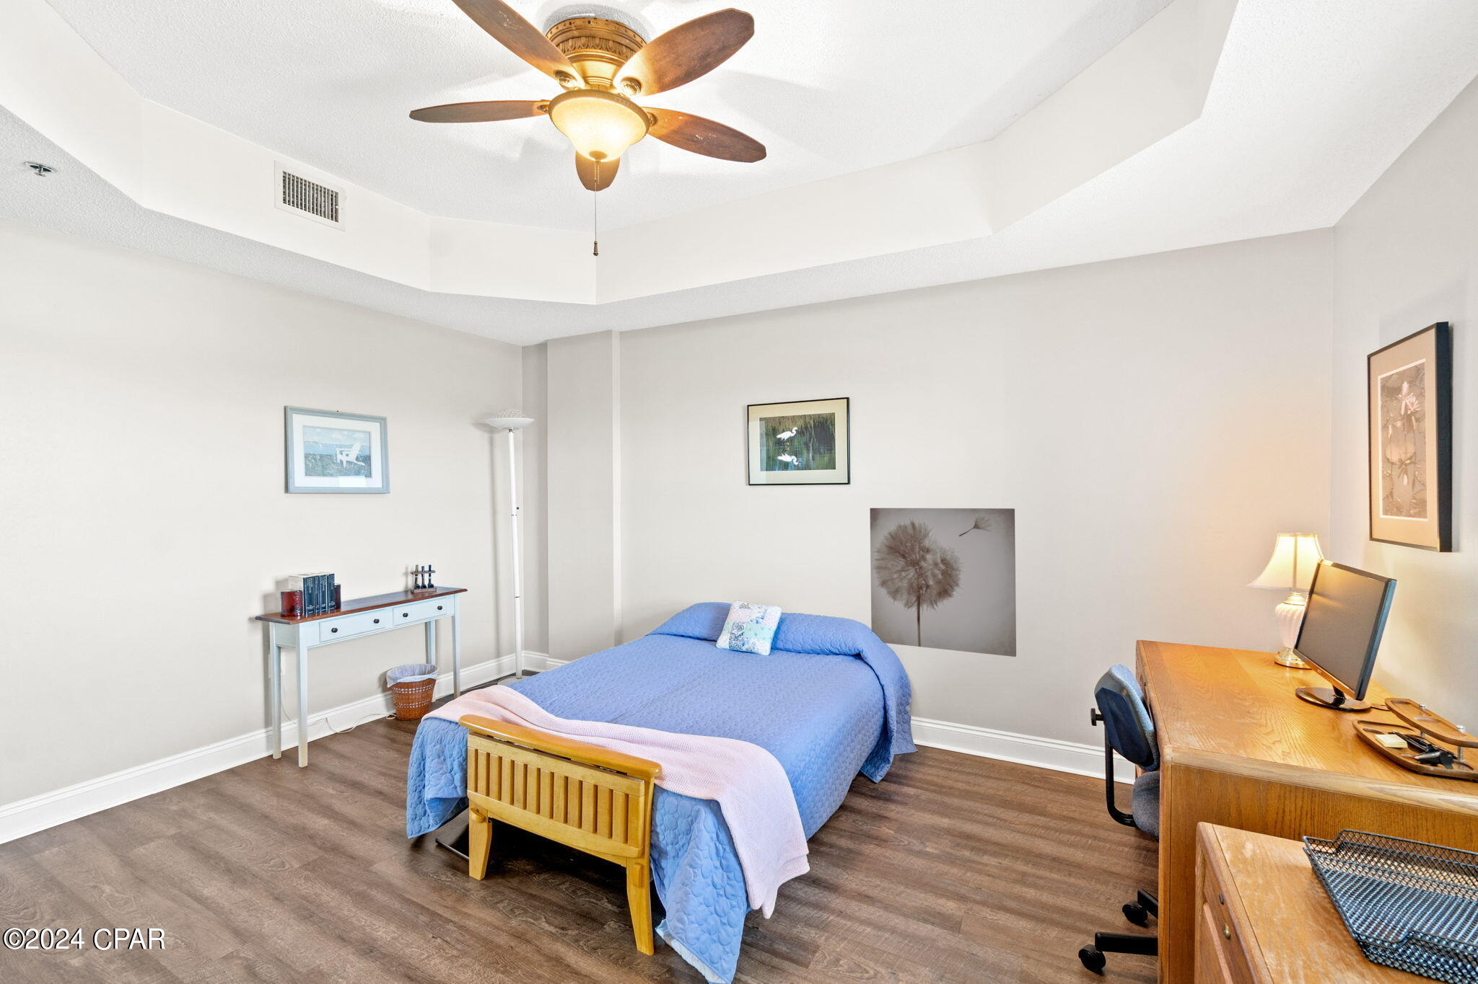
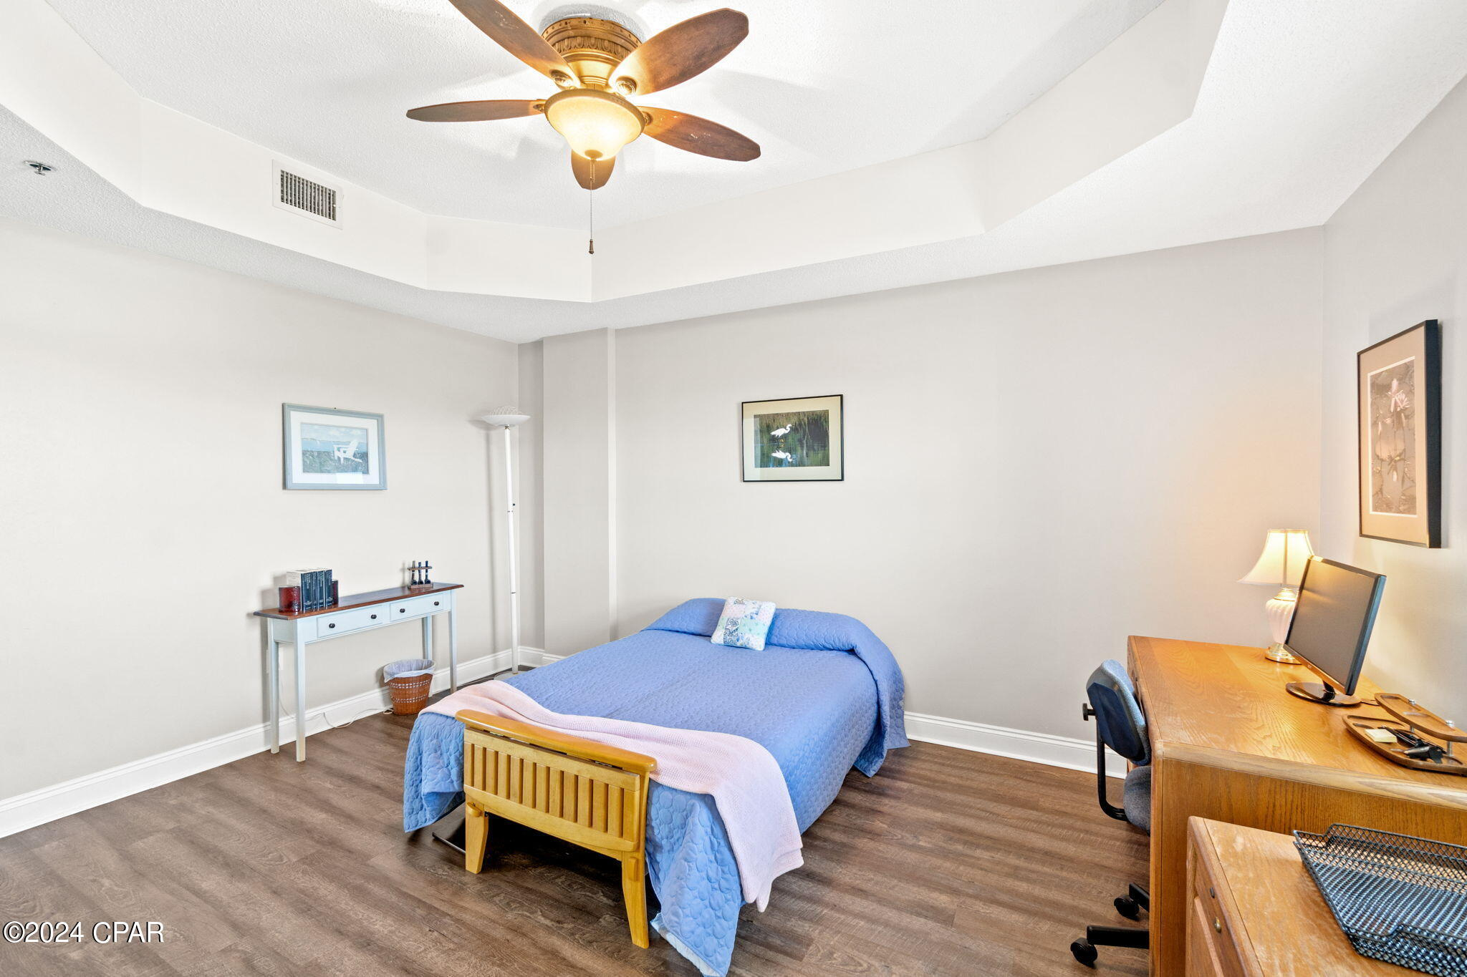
- wall art (938, 578)
